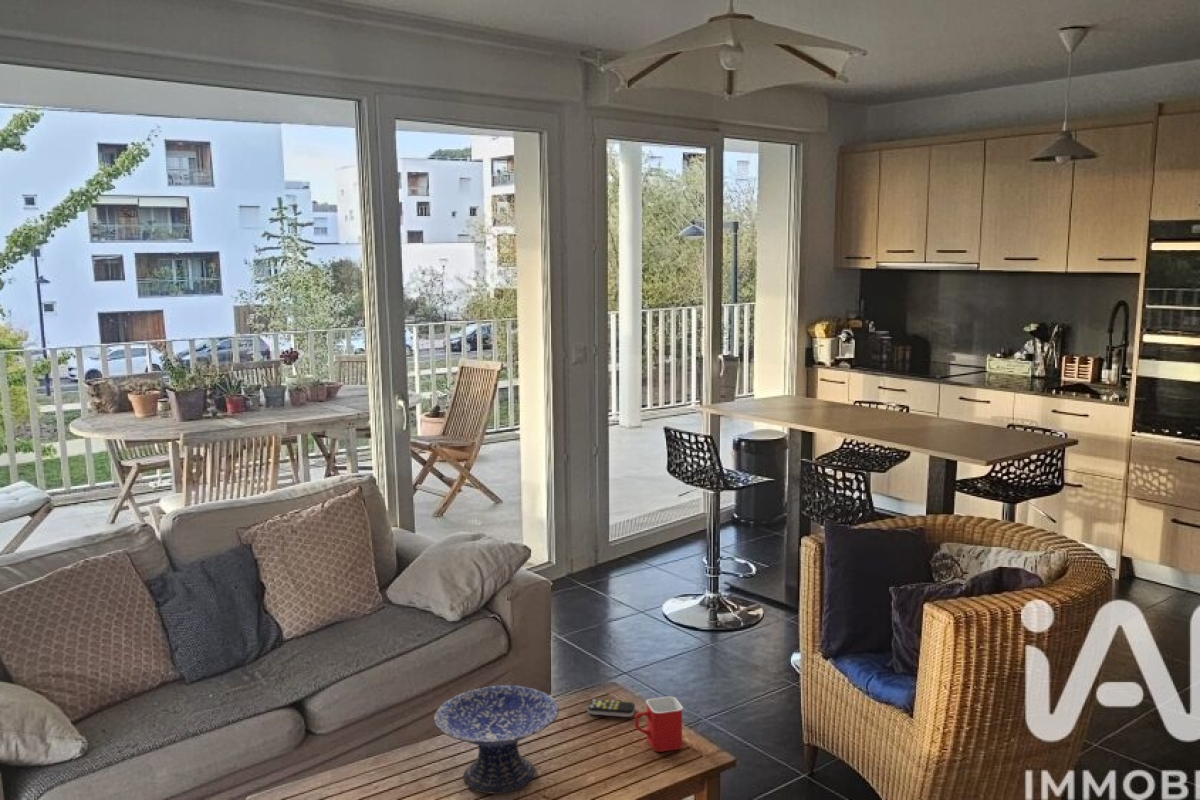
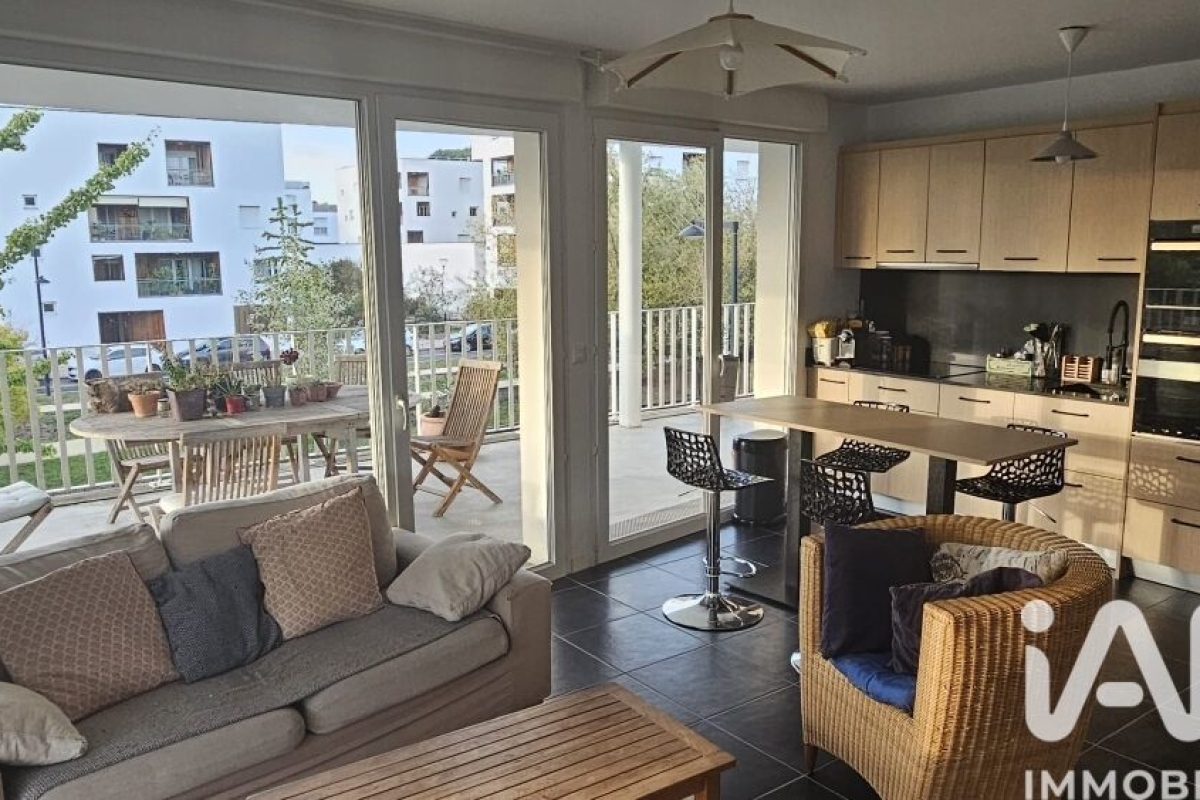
- decorative bowl (497, 742)
- mug (657, 725)
- remote control (611, 707)
